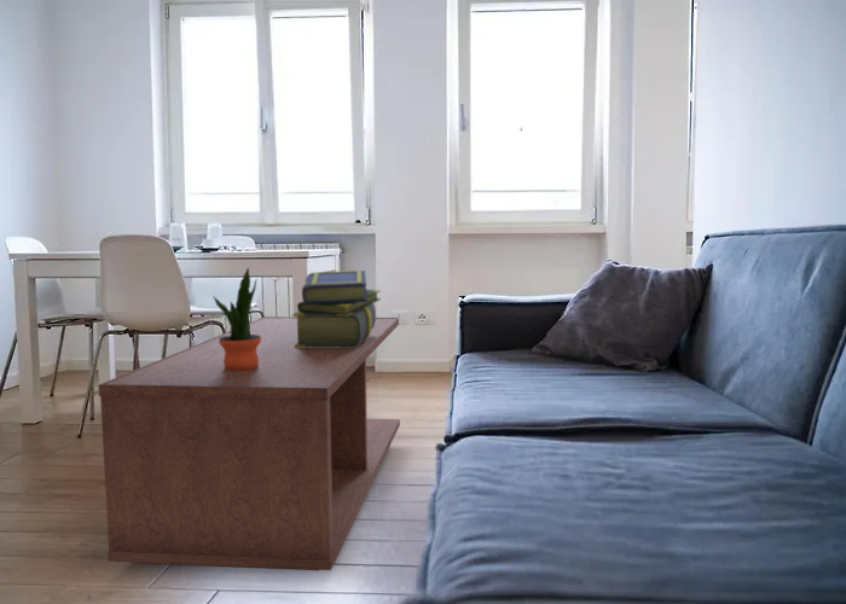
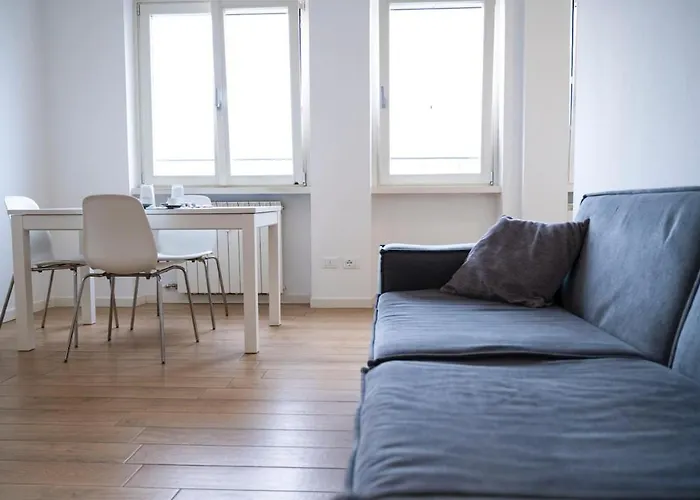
- coffee table (288, 418)
- stack of books (337, 306)
- potted plant (239, 316)
